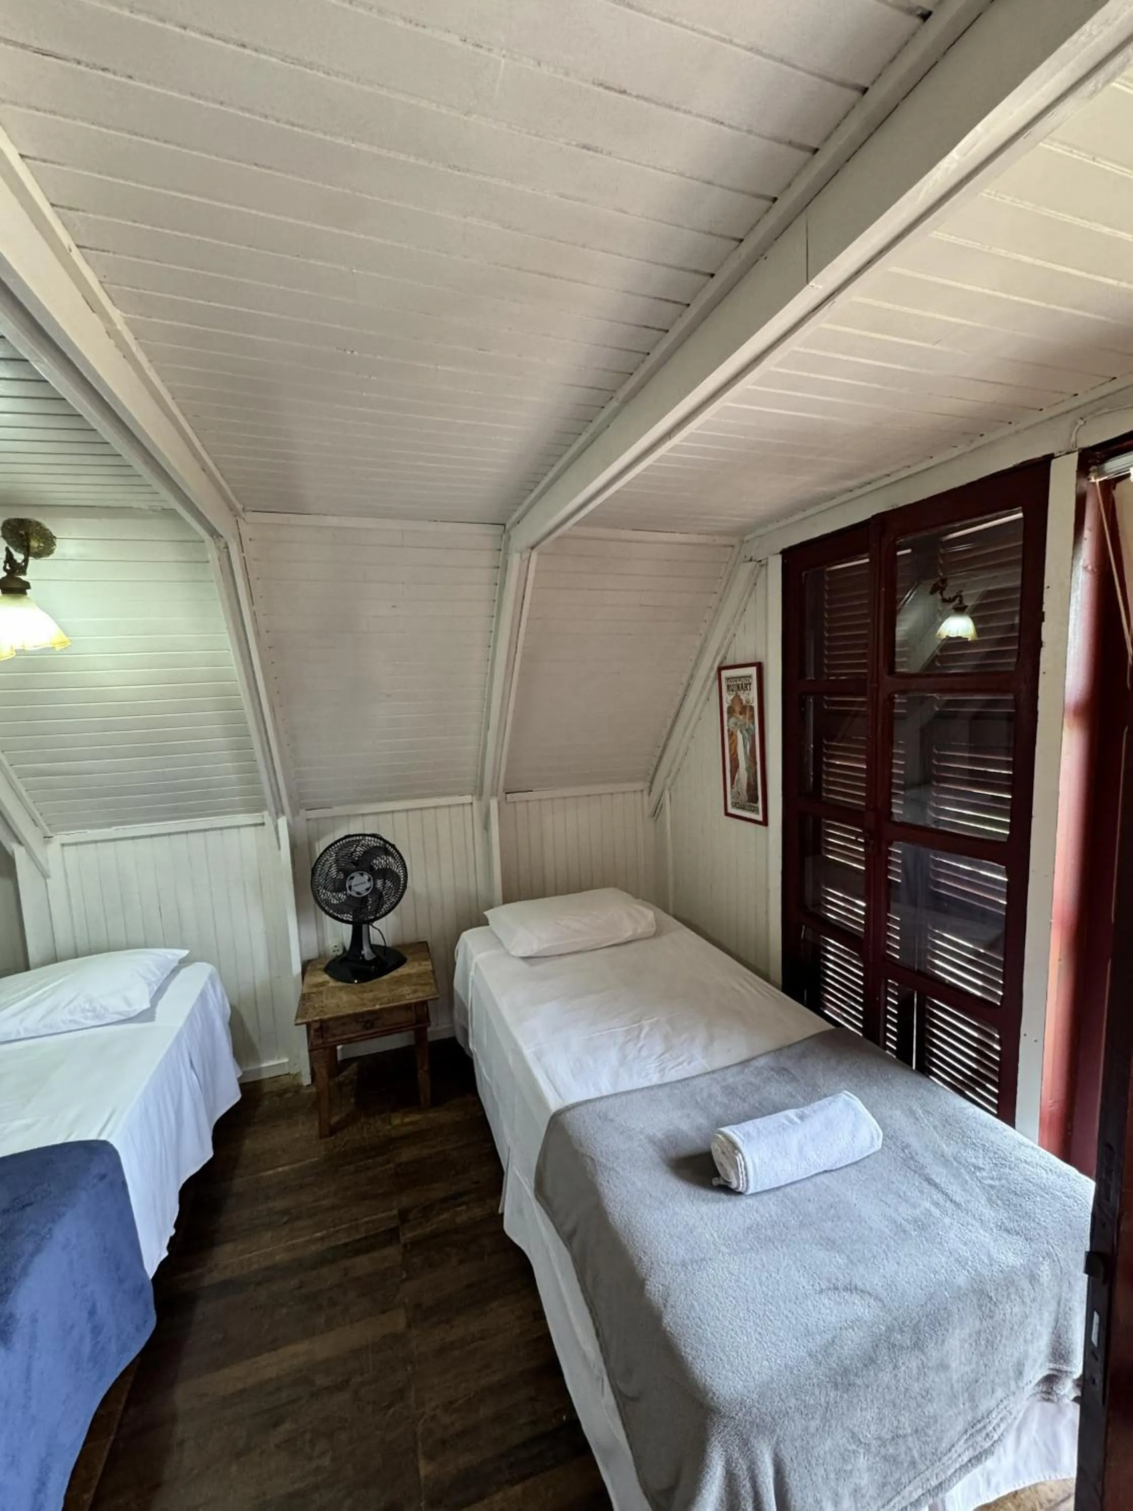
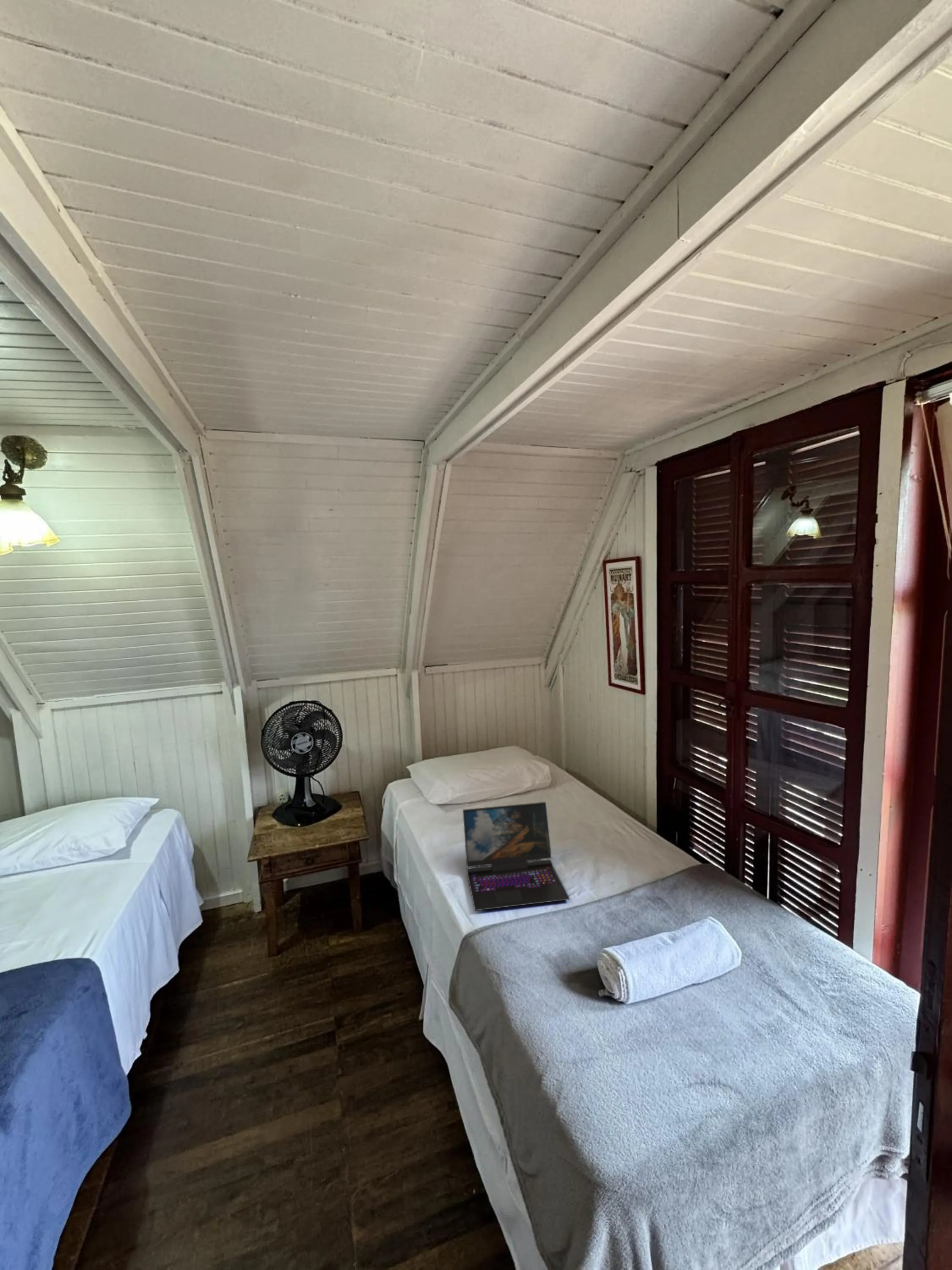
+ laptop (513, 853)
